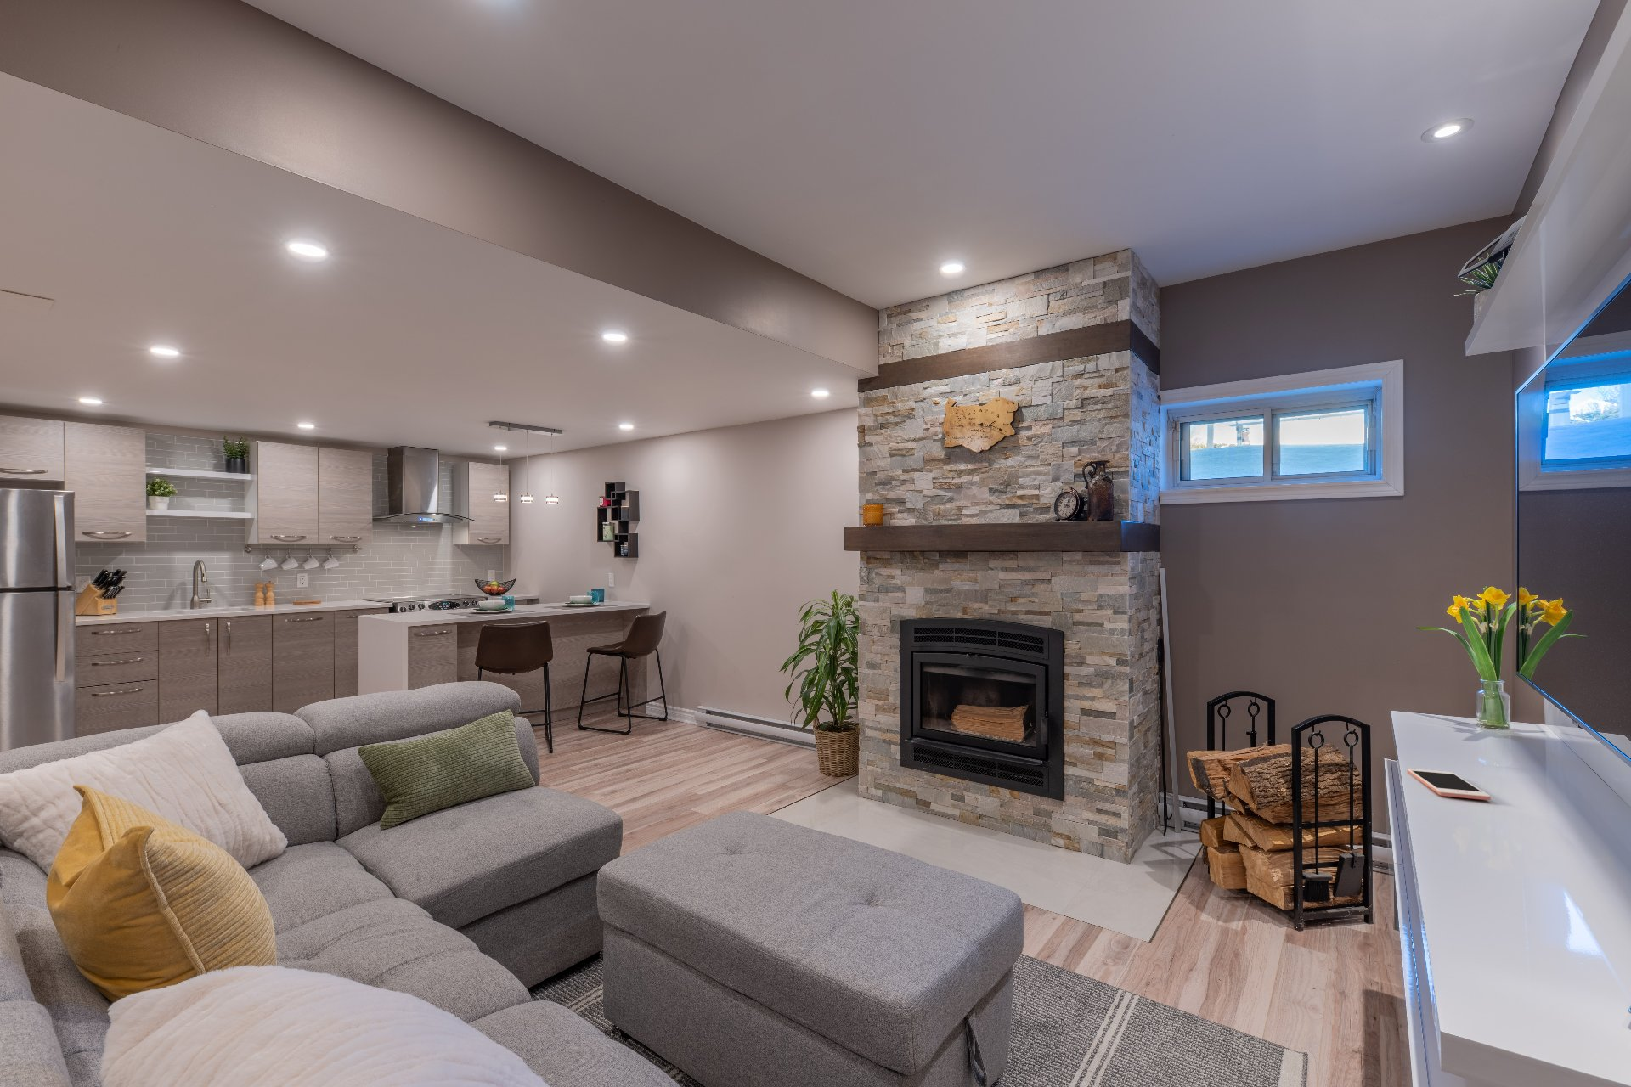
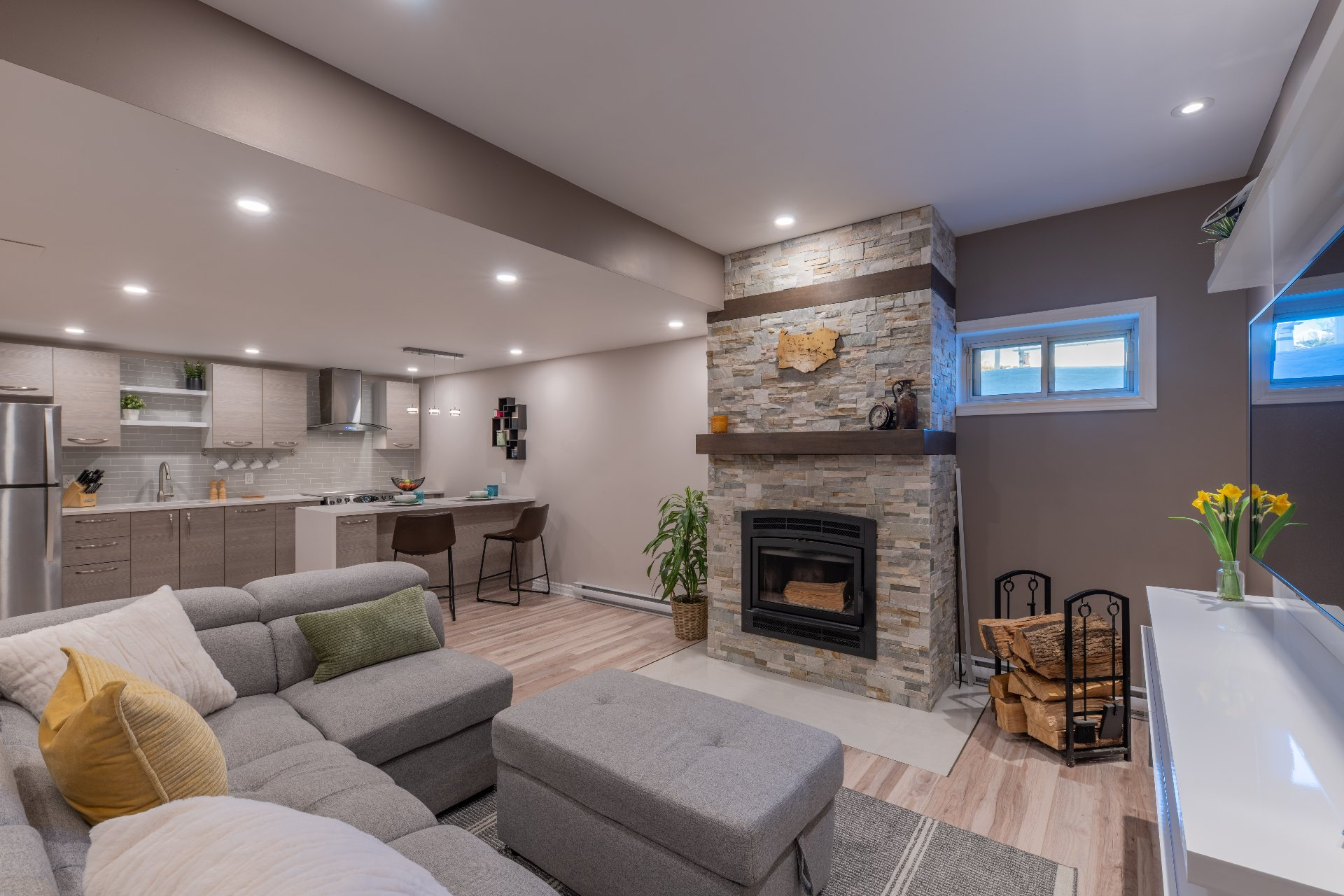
- cell phone (1445, 782)
